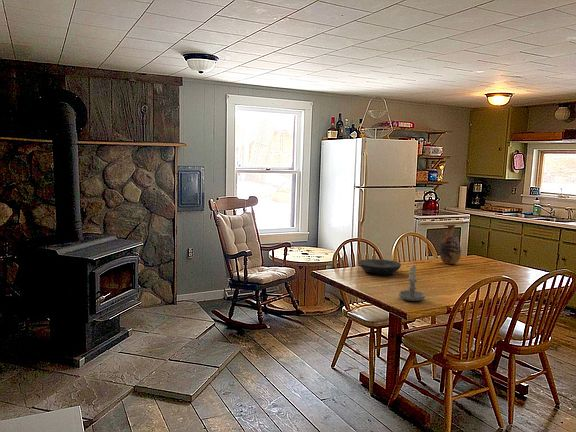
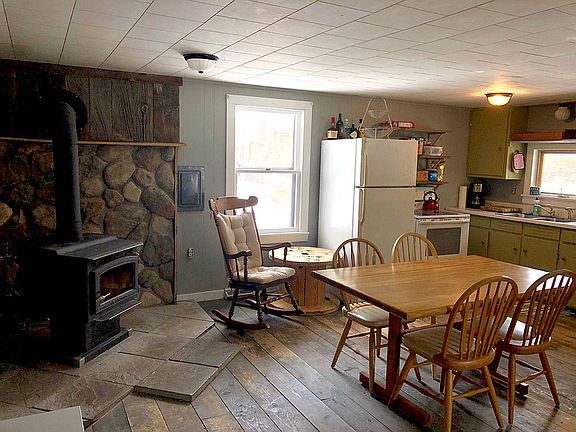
- vase (450, 243)
- plate (379, 267)
- candle (412, 281)
